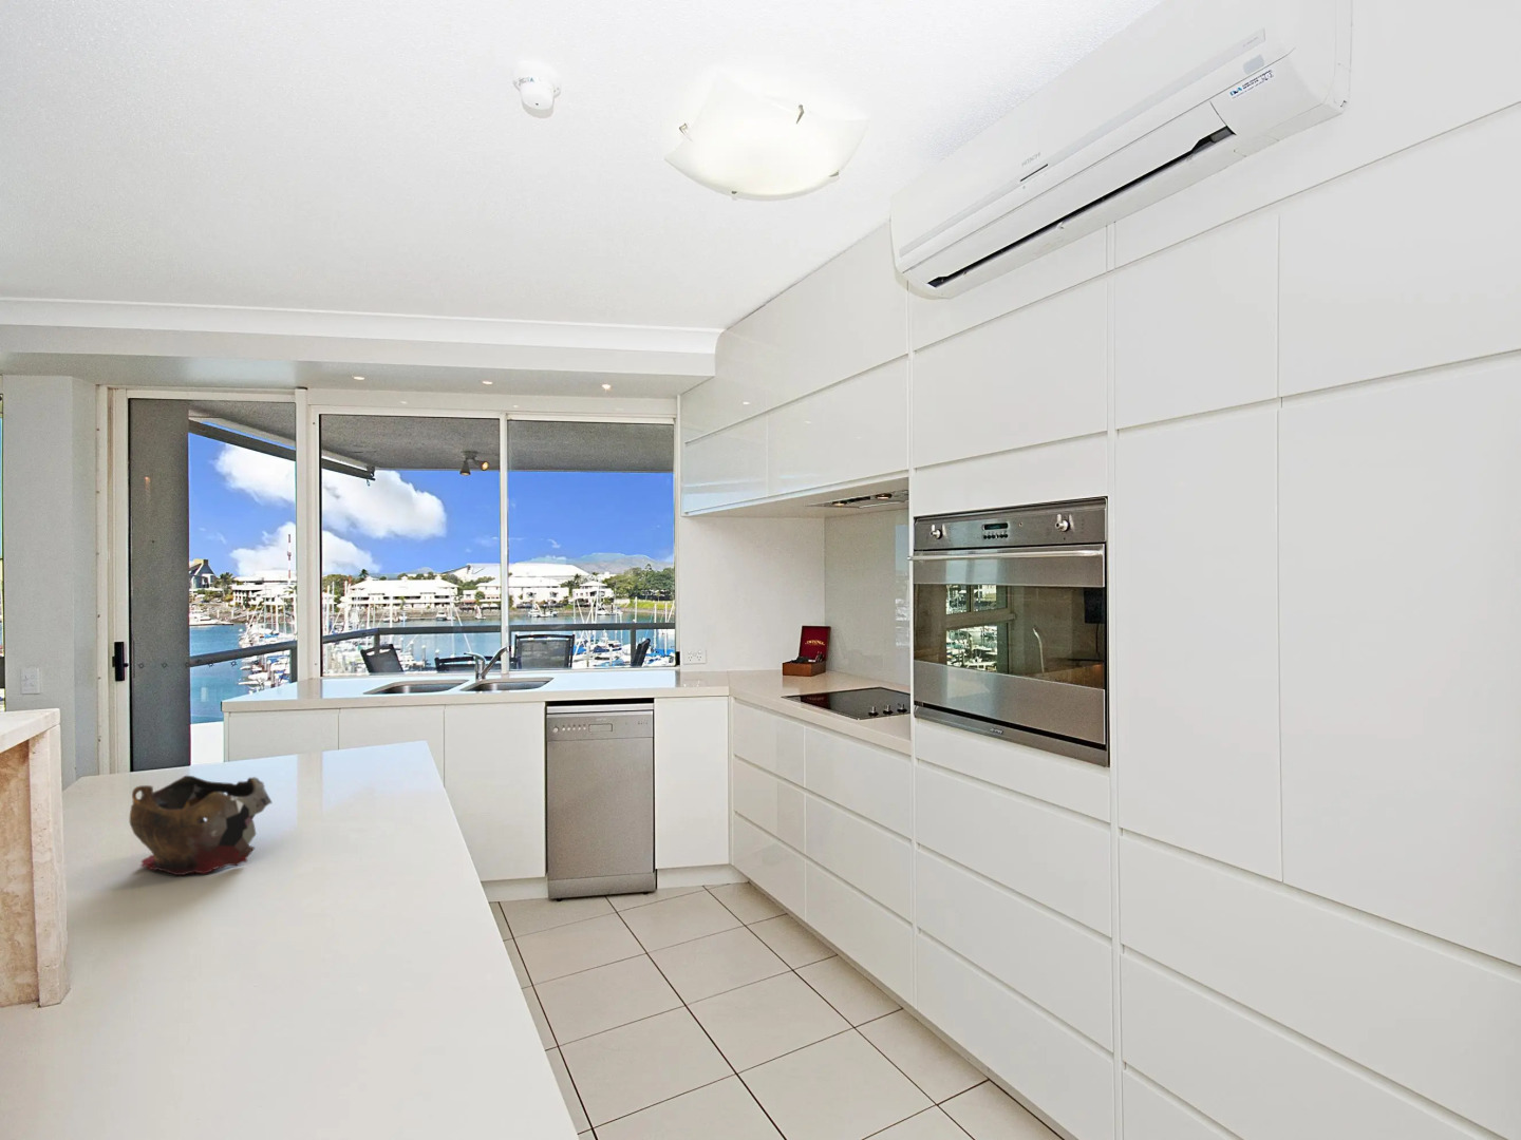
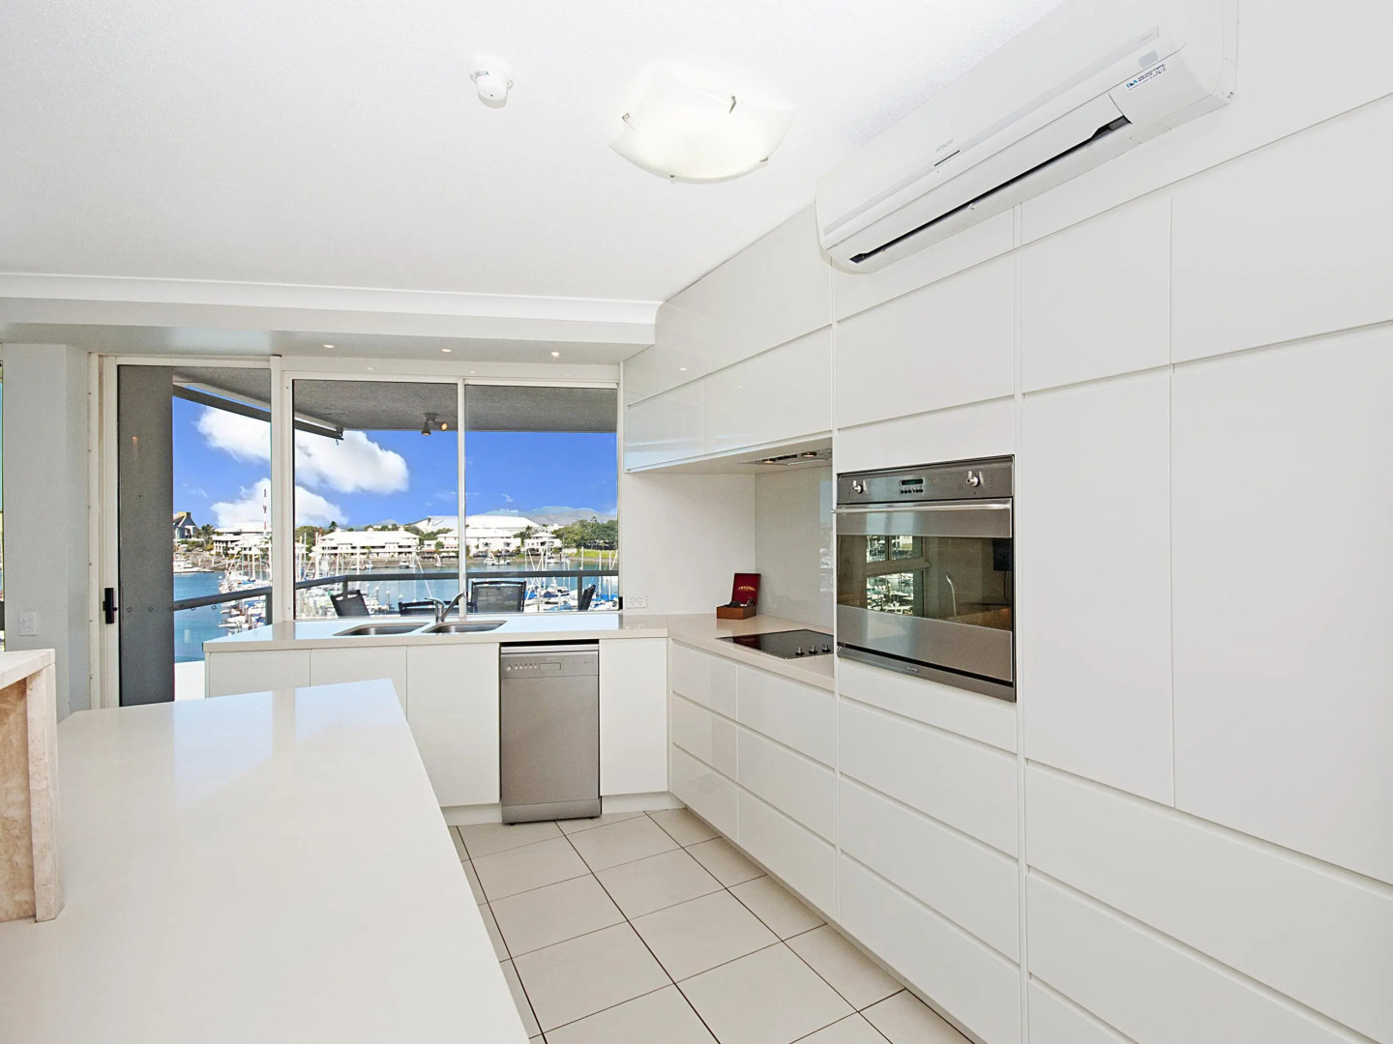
- decorative bowl (204, 817)
